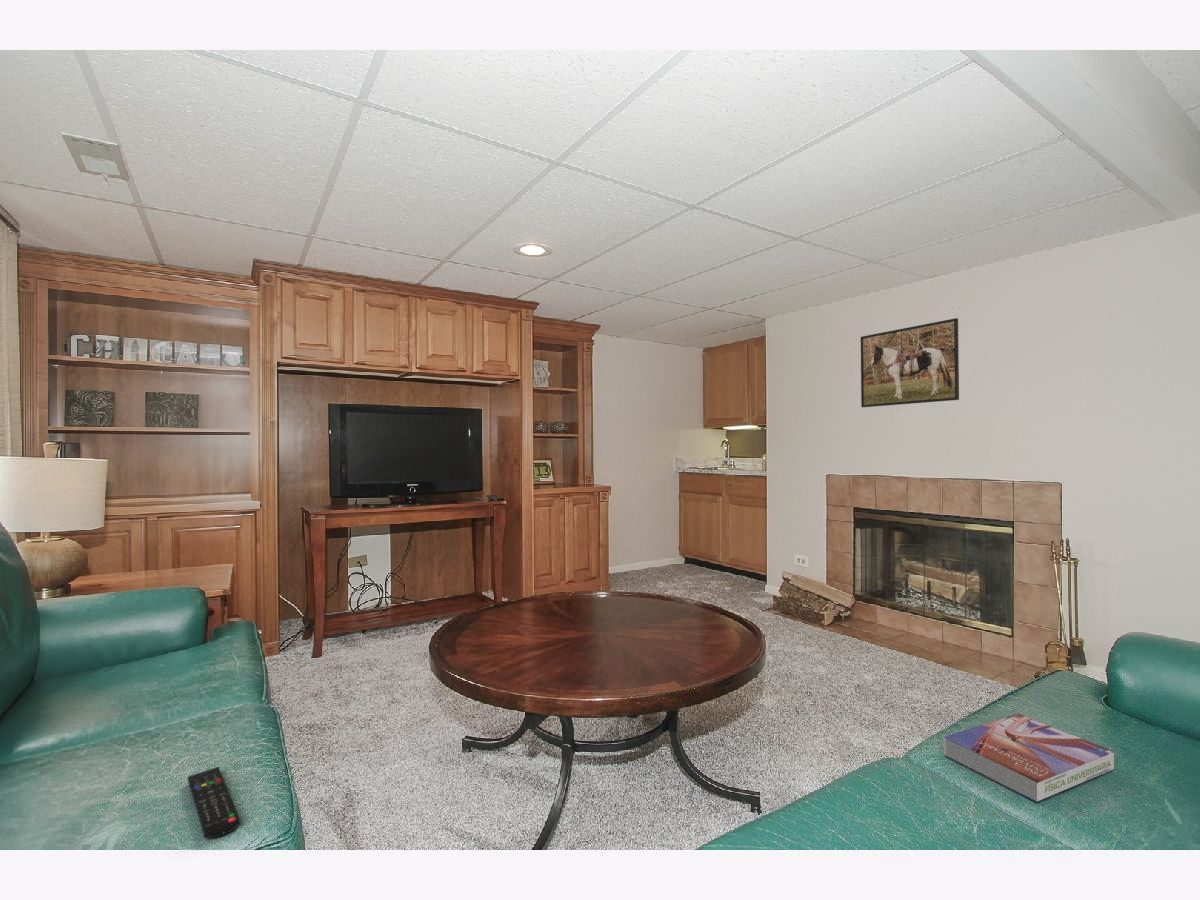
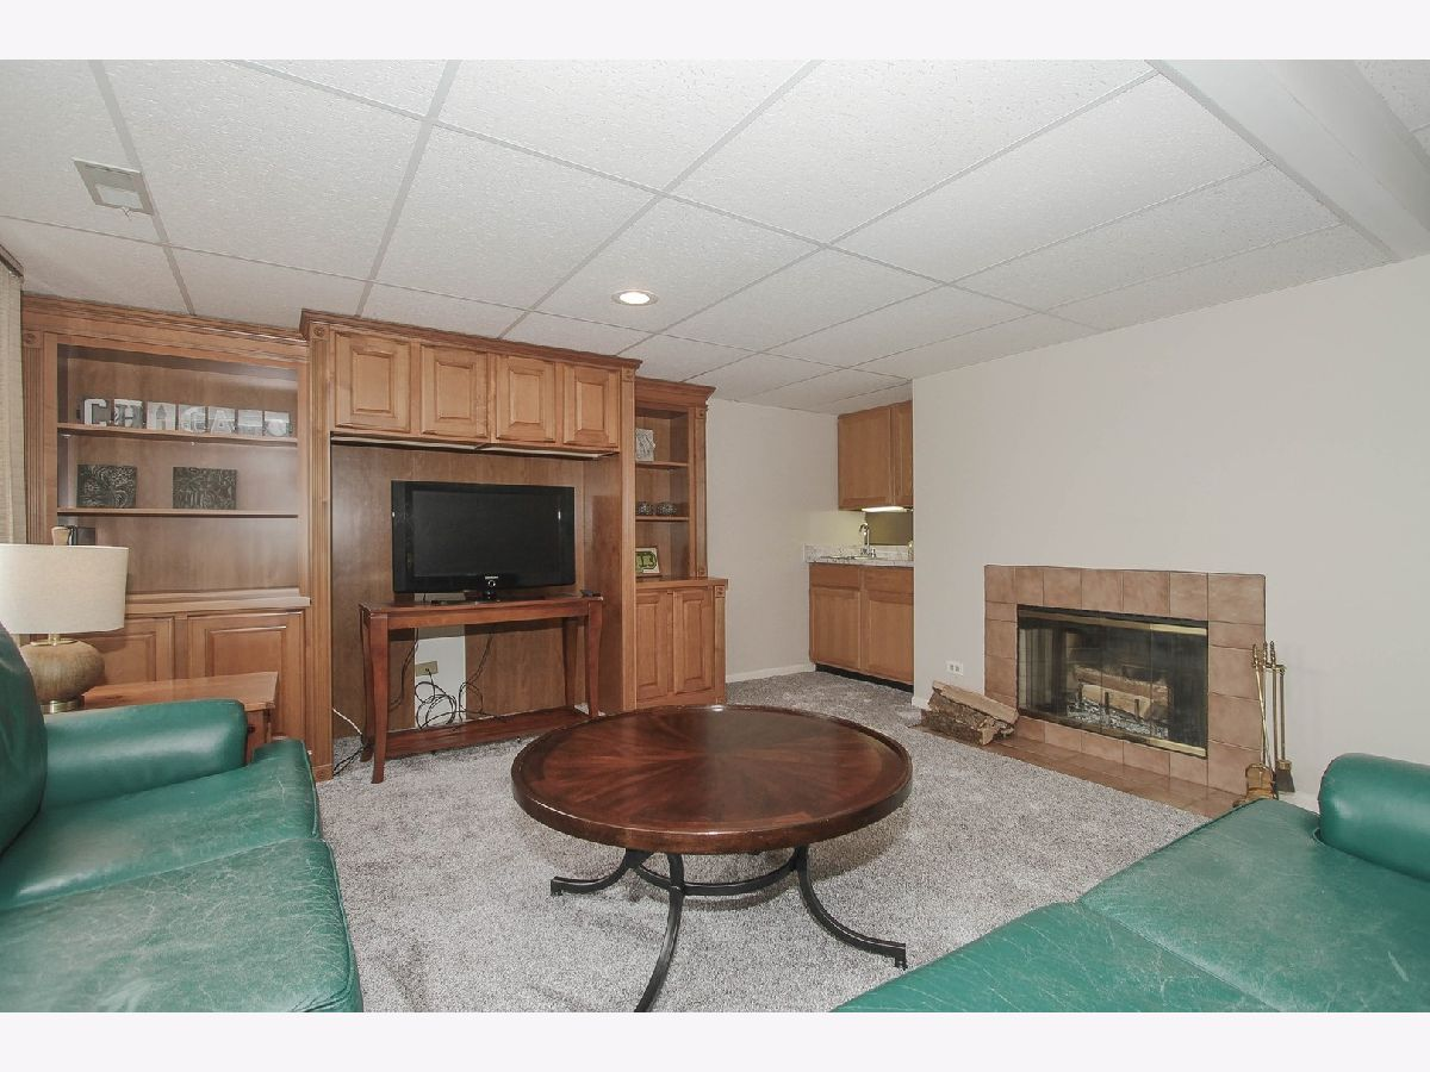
- textbook (1026, 753)
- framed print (906, 366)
- remote control (212, 800)
